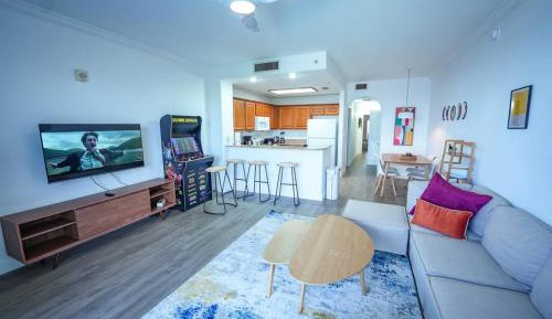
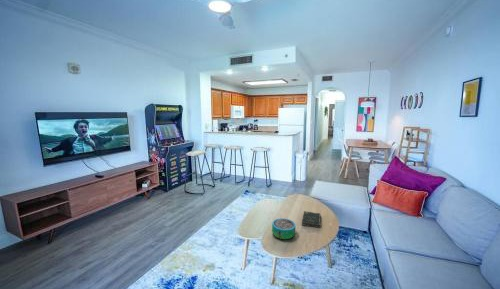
+ decorative bowl (283, 228)
+ bible (311, 218)
